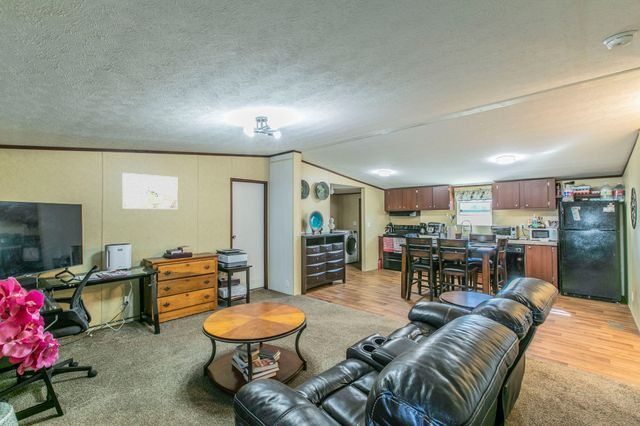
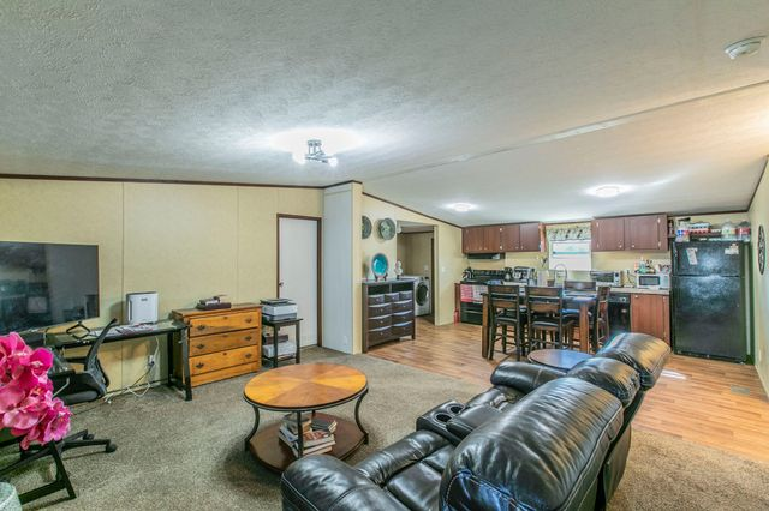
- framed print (151, 192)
